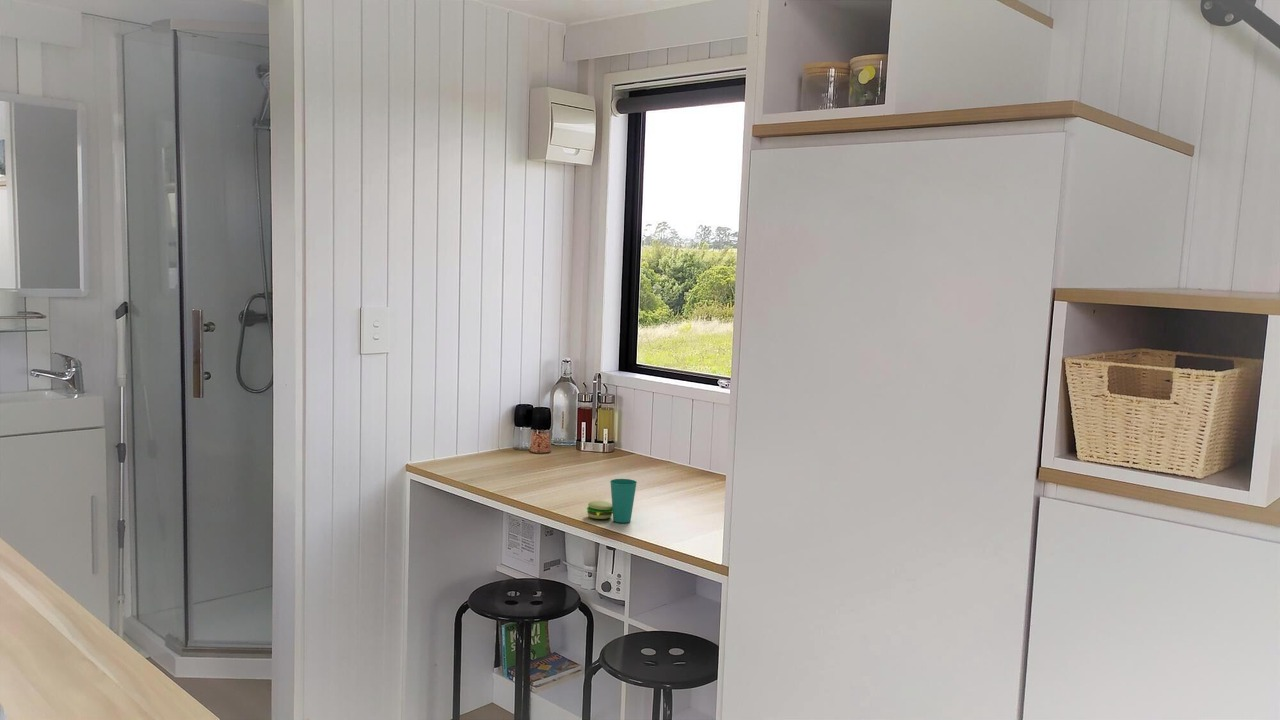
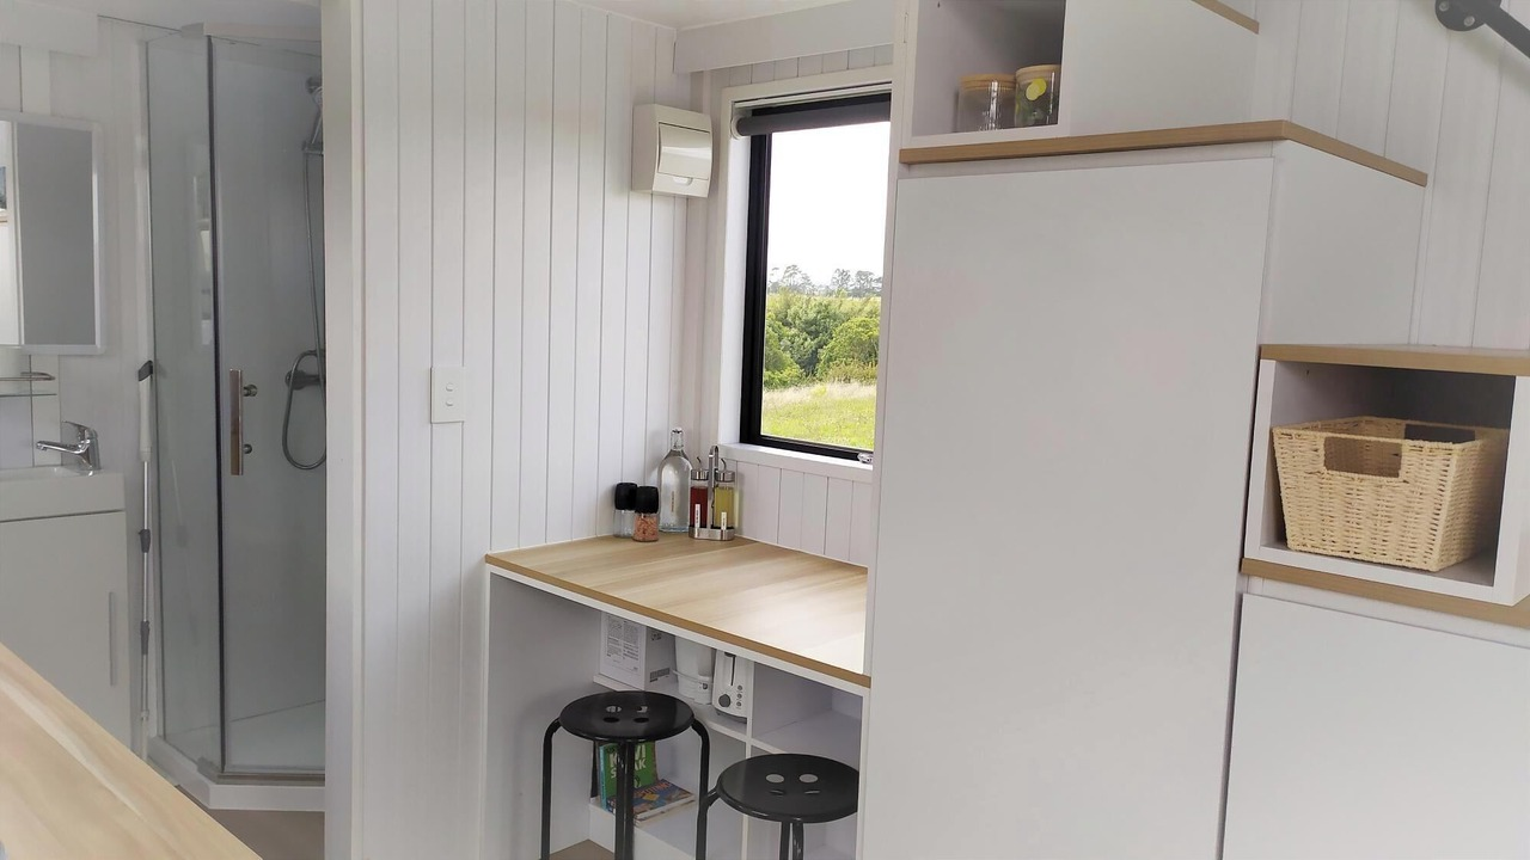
- cup (612, 499)
